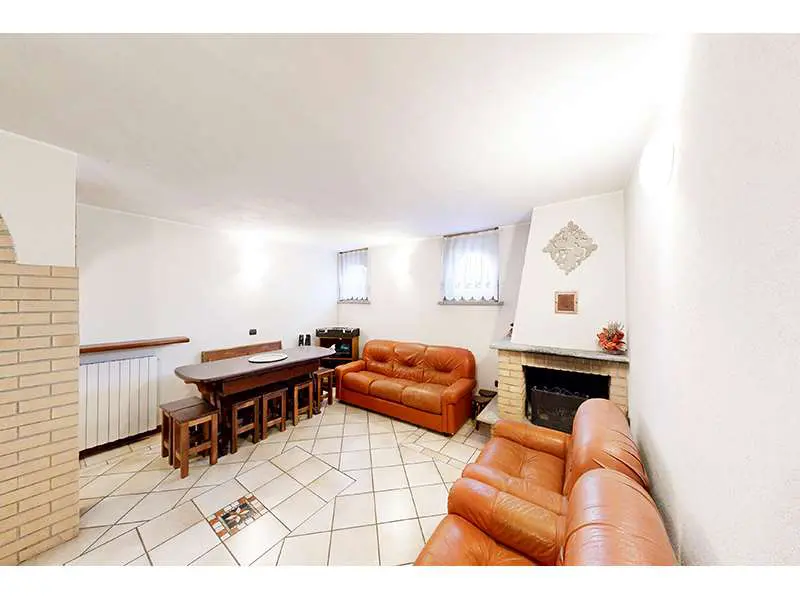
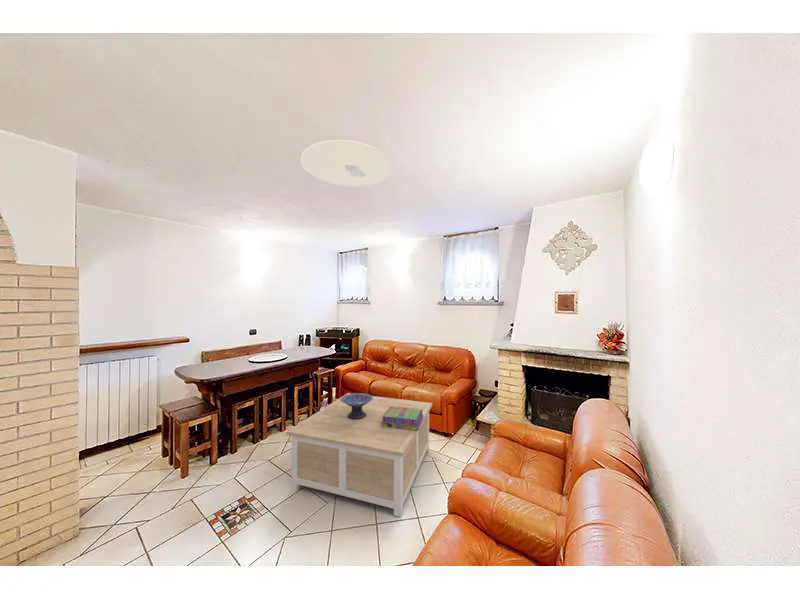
+ decorative bowl (356, 406)
+ ceiling light (348, 163)
+ stack of books (402, 417)
+ coffee table (368, 440)
